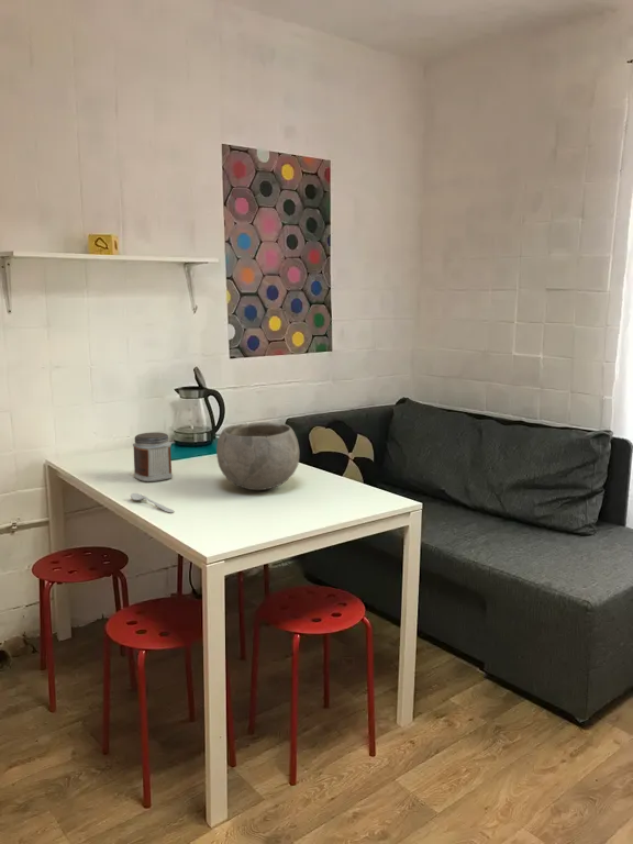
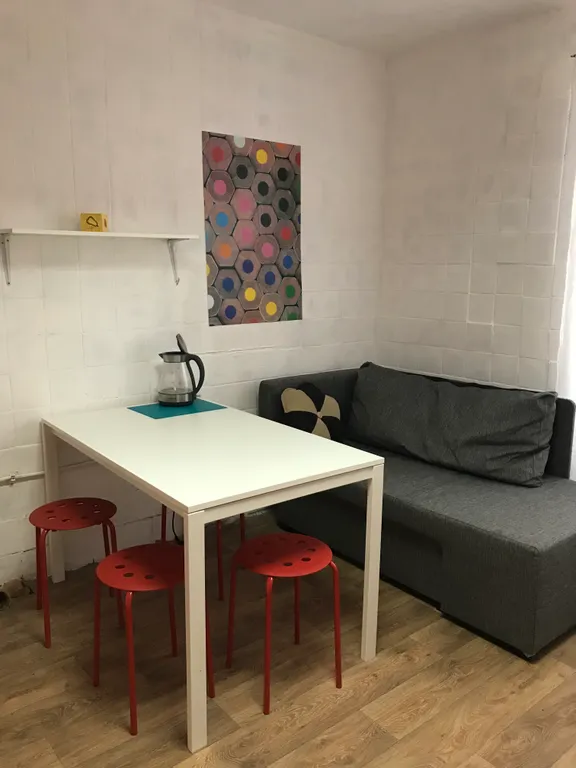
- jar (152, 456)
- spoon (152, 501)
- bowl (258, 457)
